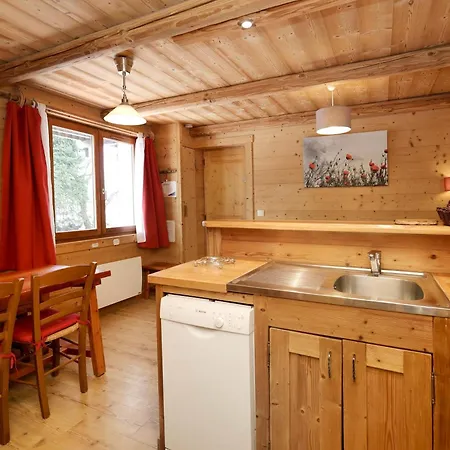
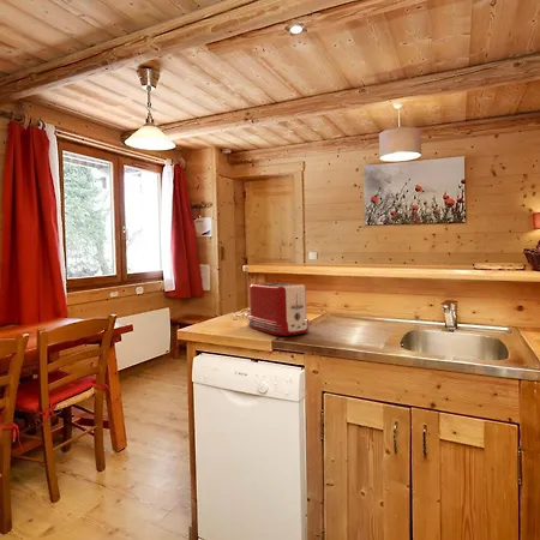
+ toaster (277, 306)
